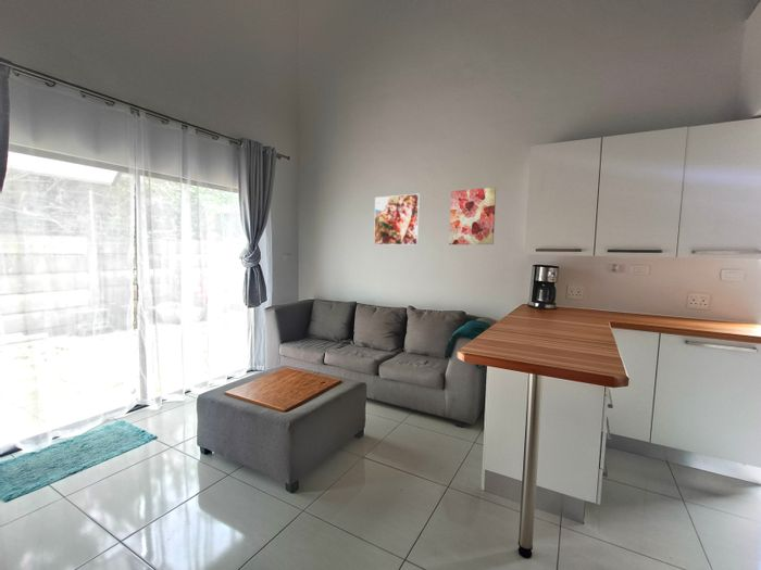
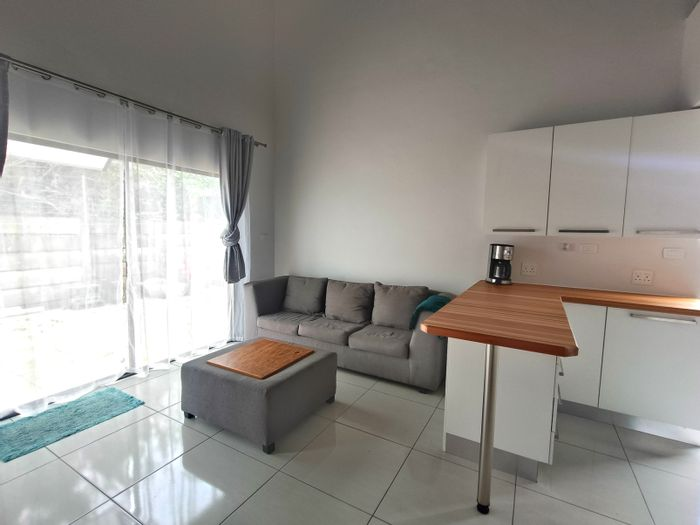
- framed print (396, 220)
- wall art (472, 217)
